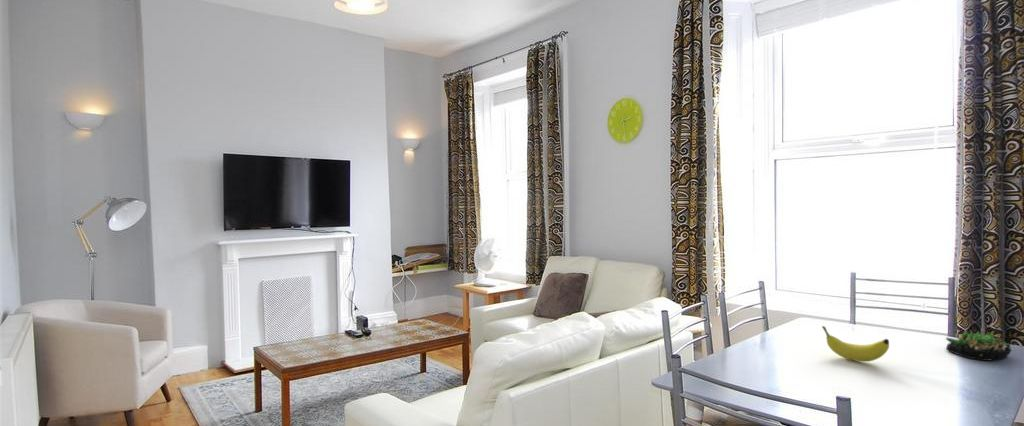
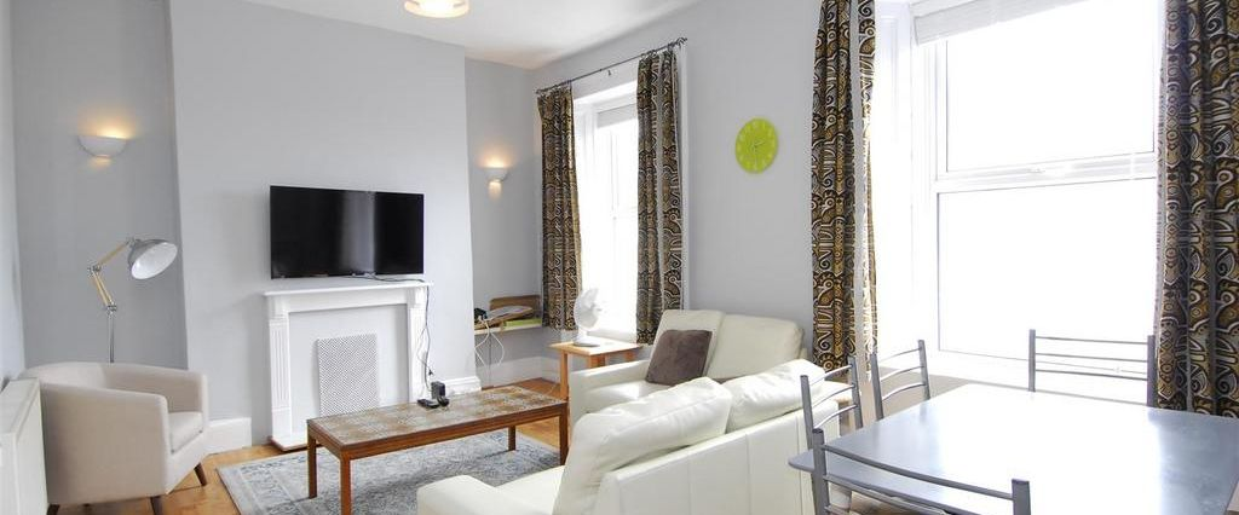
- succulent plant (977, 343)
- fruit (855, 345)
